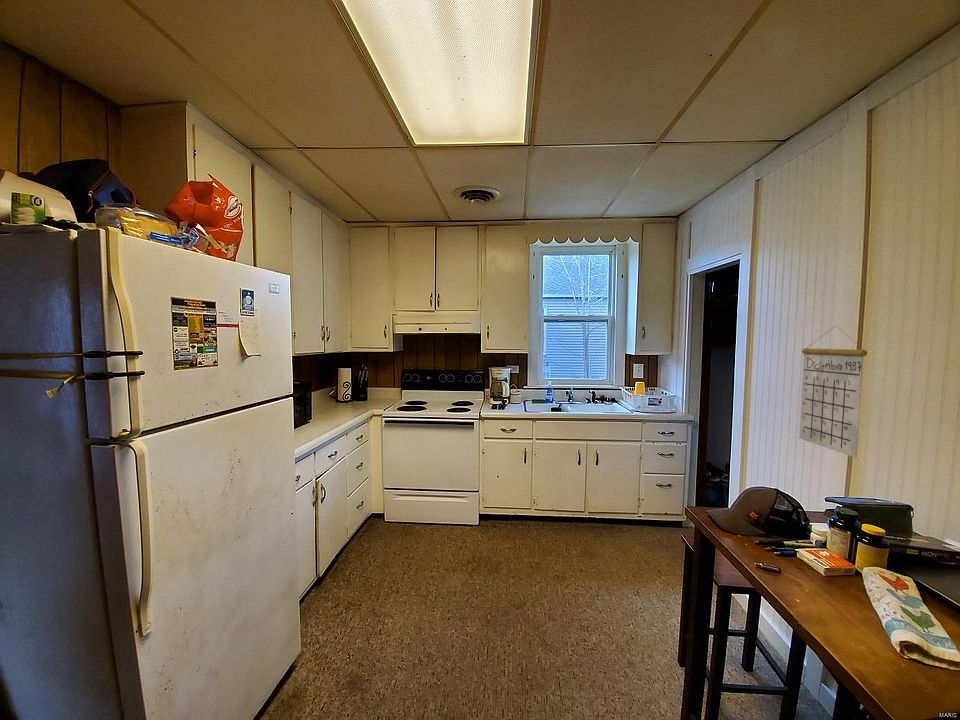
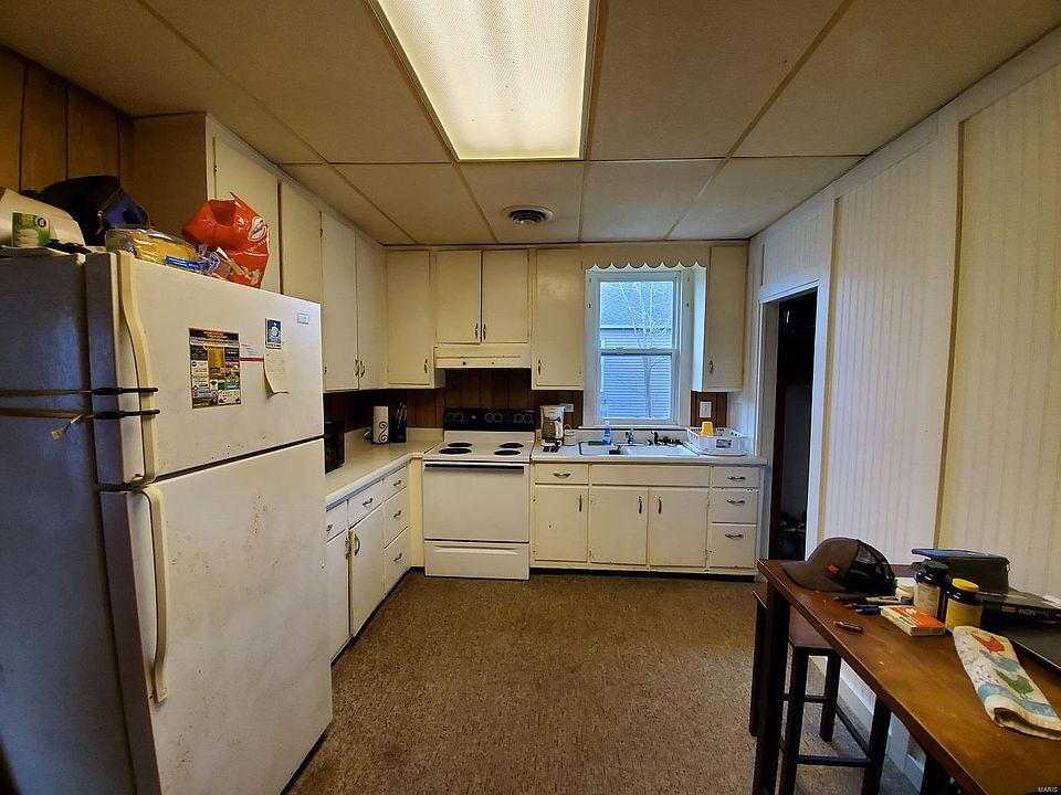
- calendar (829, 386)
